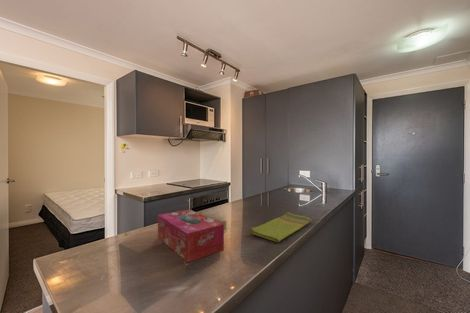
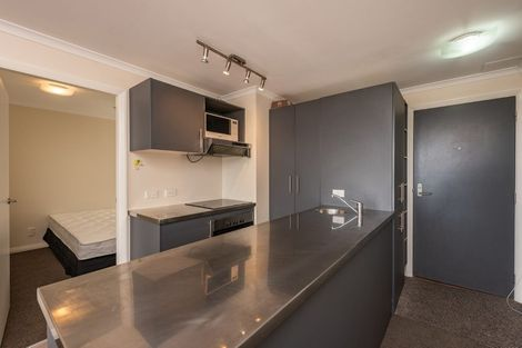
- dish towel (283, 224)
- tissue box (188, 231)
